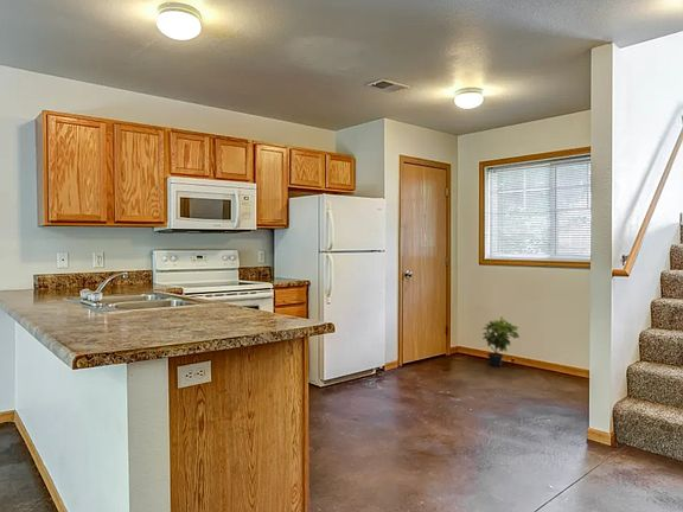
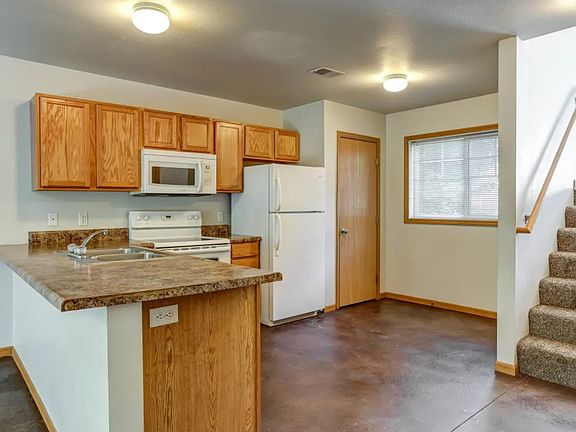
- potted plant (498, 340)
